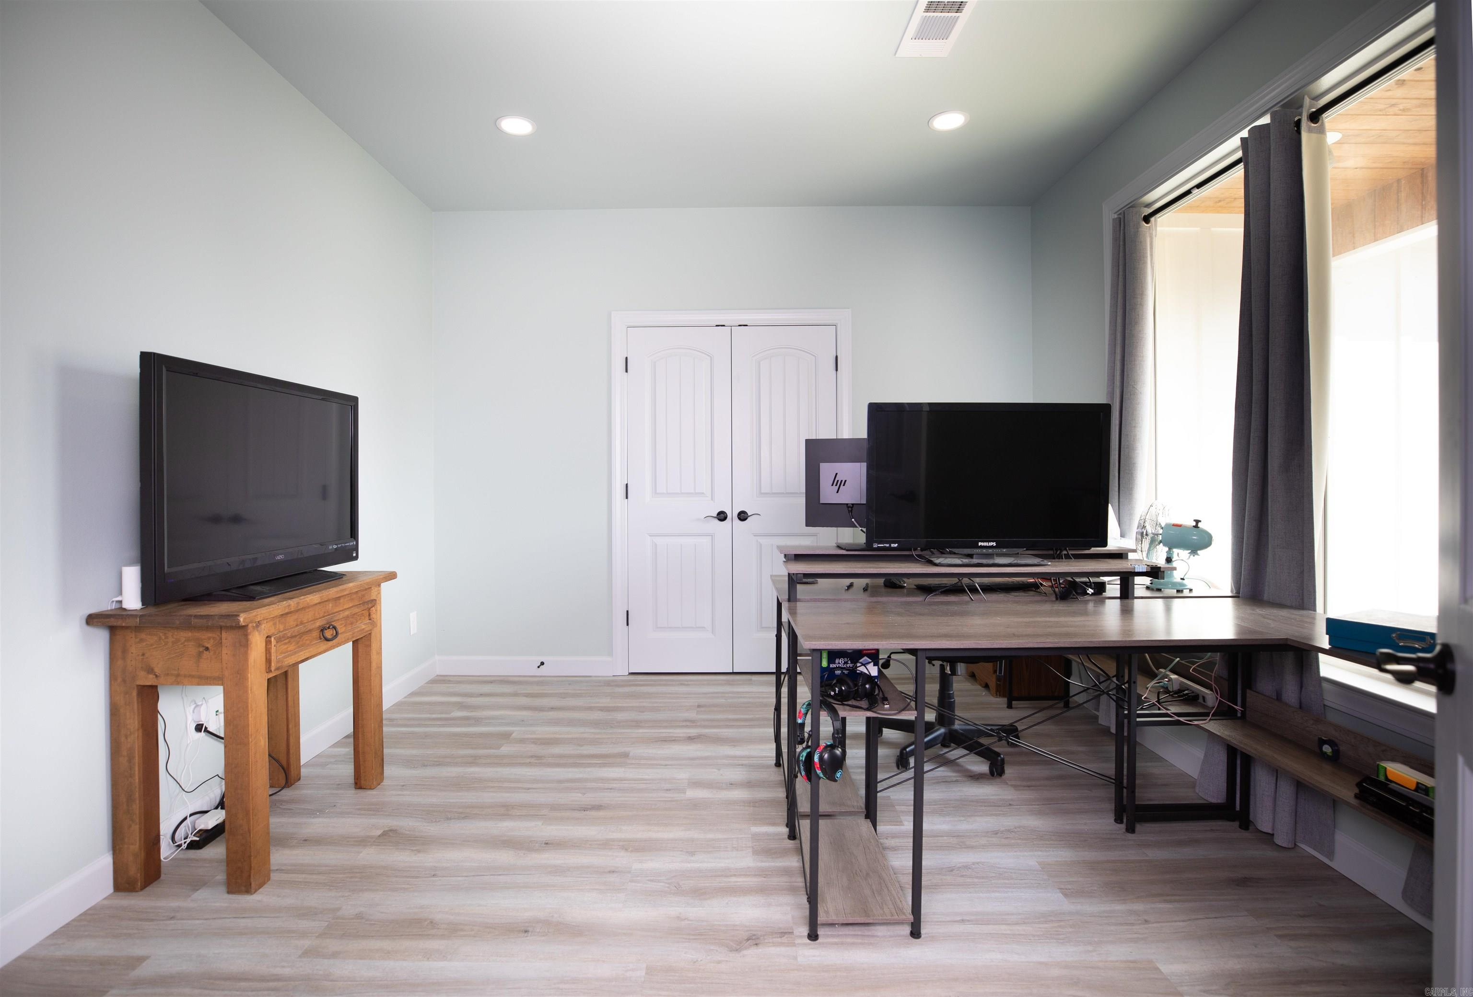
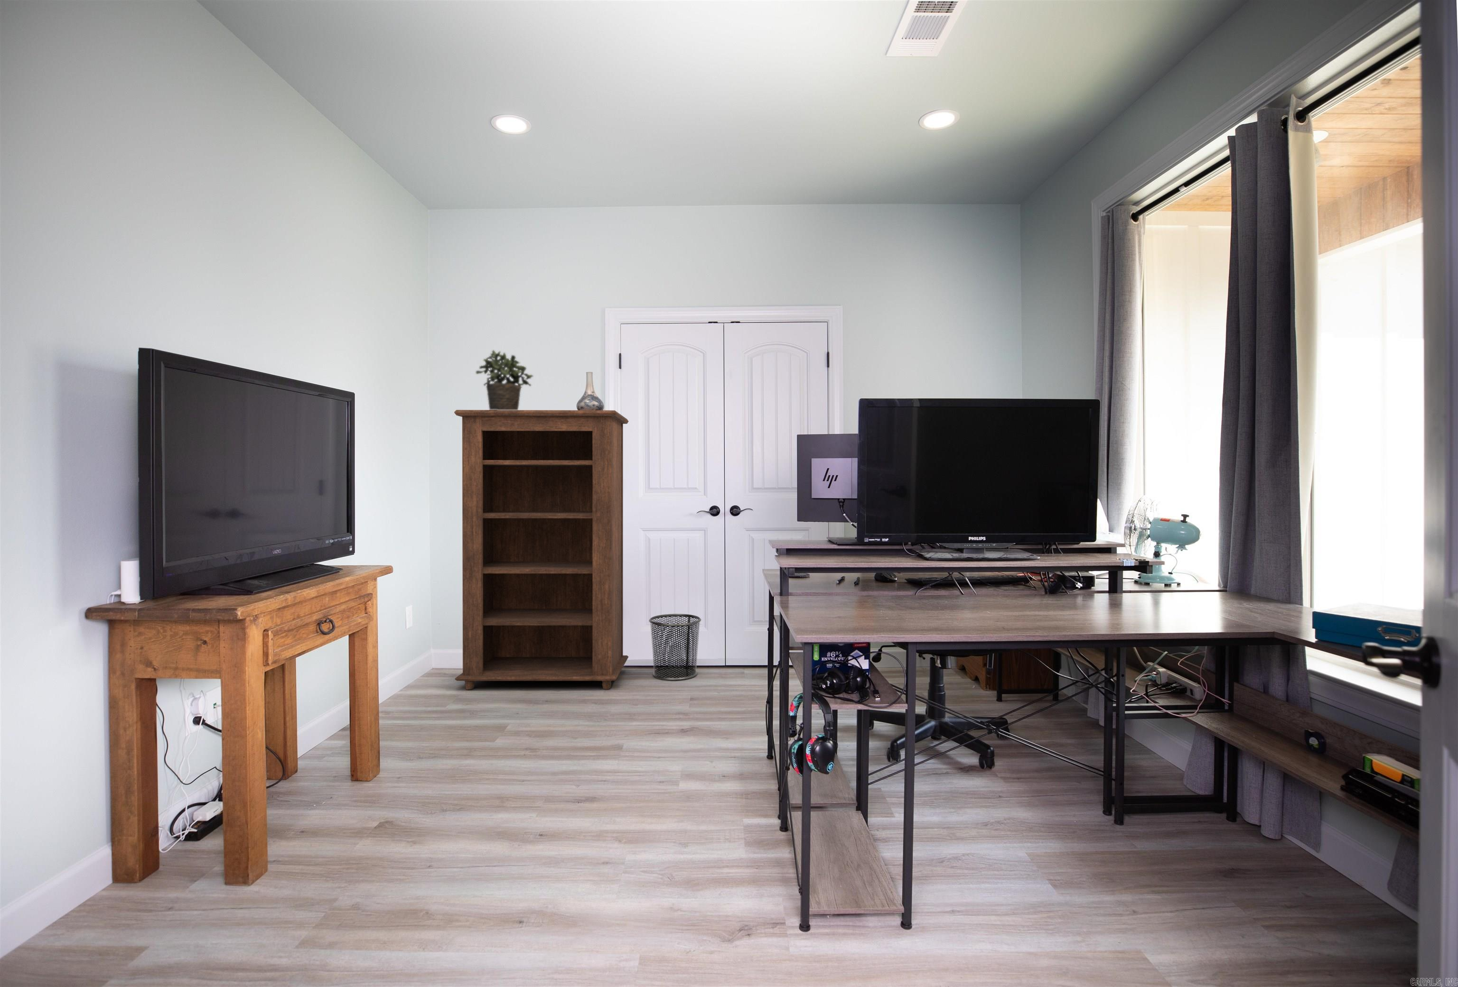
+ potted plant (500, 381)
+ waste bin (674, 647)
+ decorative vase (590, 393)
+ bookshelf (547, 546)
